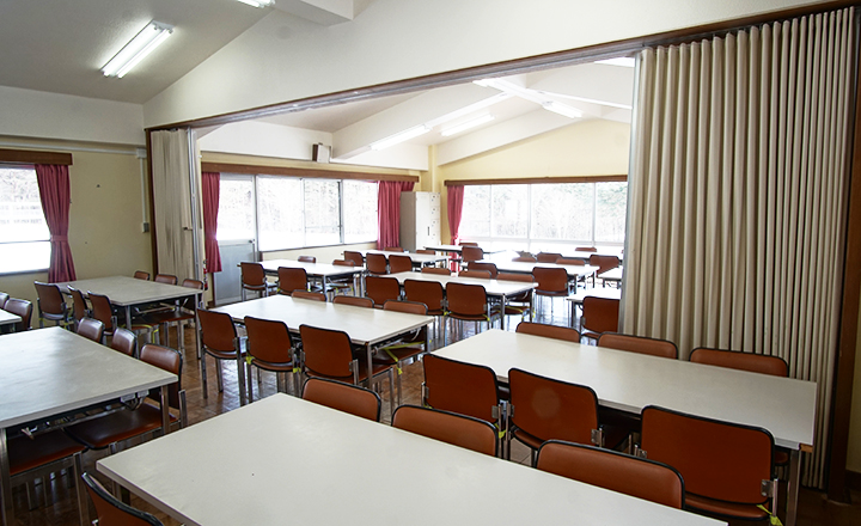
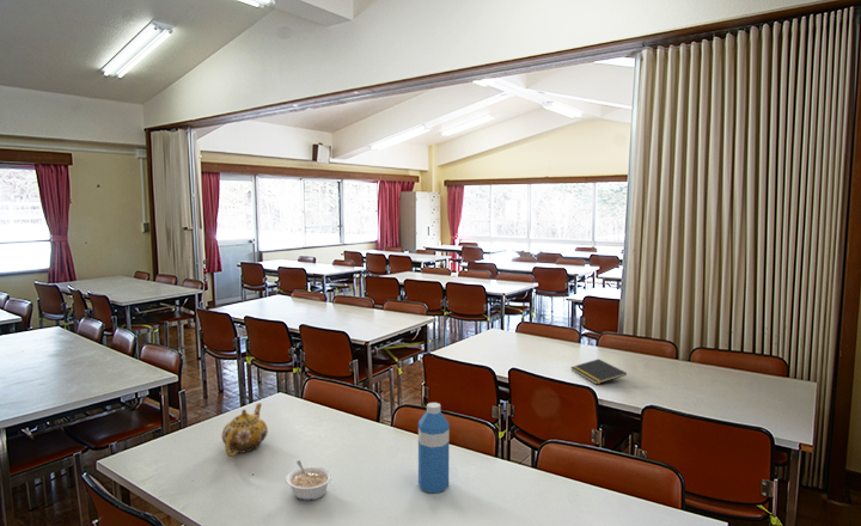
+ water bottle (433, 445)
+ teapot (245, 427)
+ legume (307, 482)
+ notepad (597, 371)
